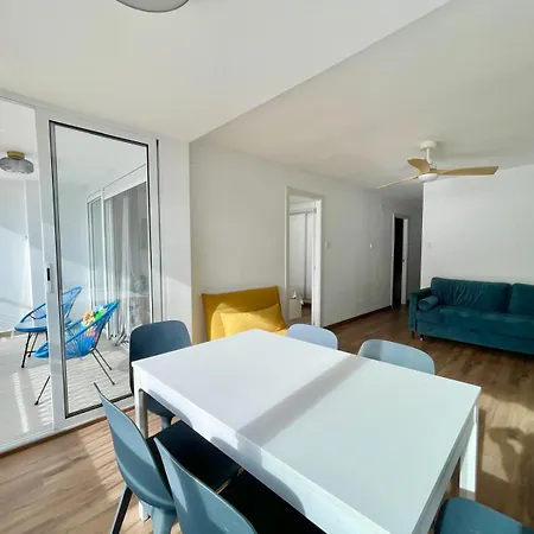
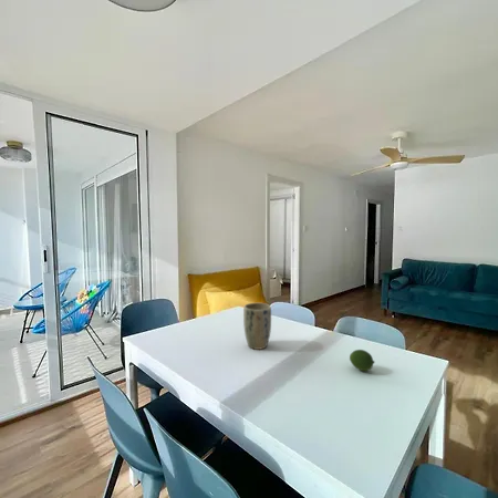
+ plant pot (257, 325)
+ fruit (361, 360)
